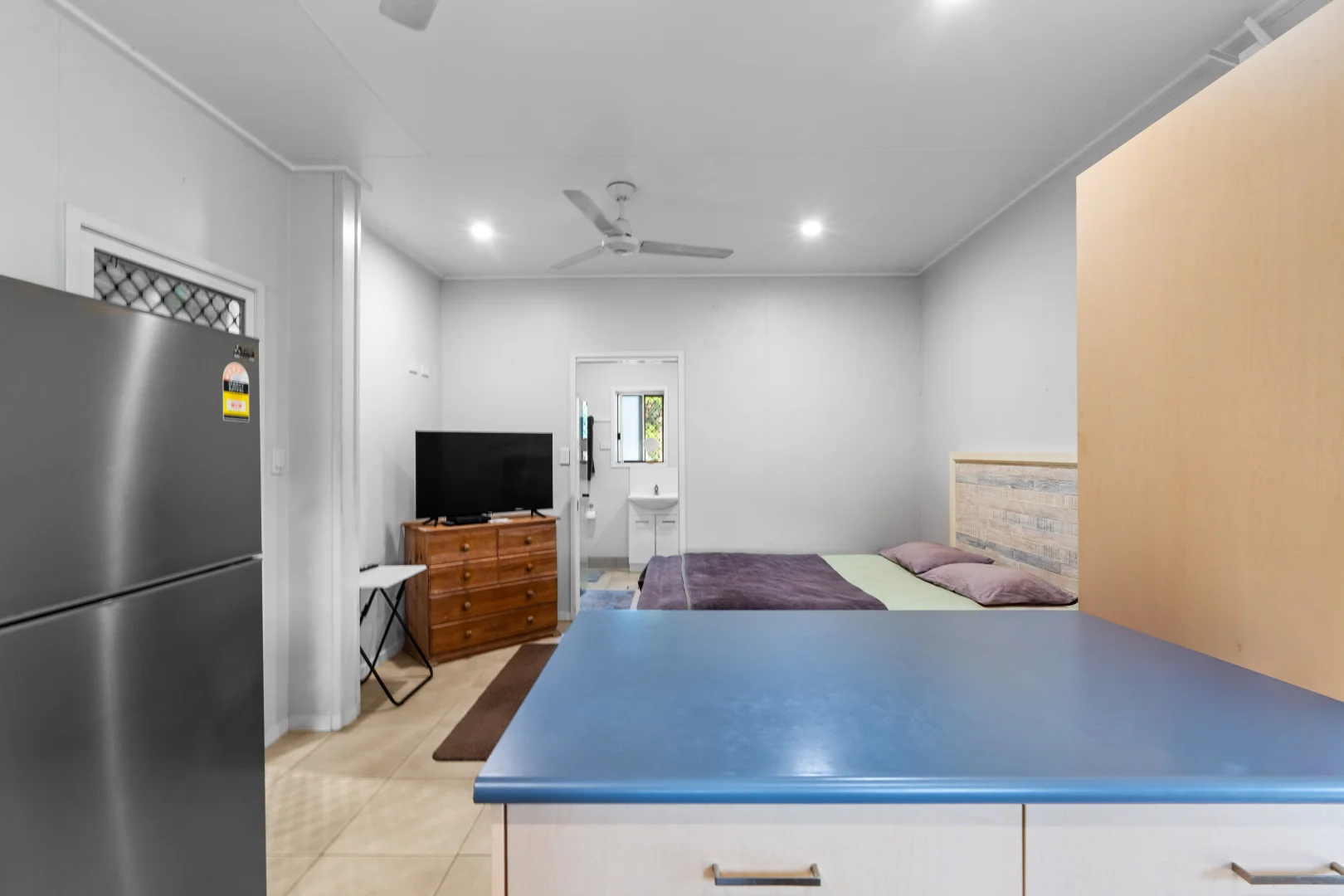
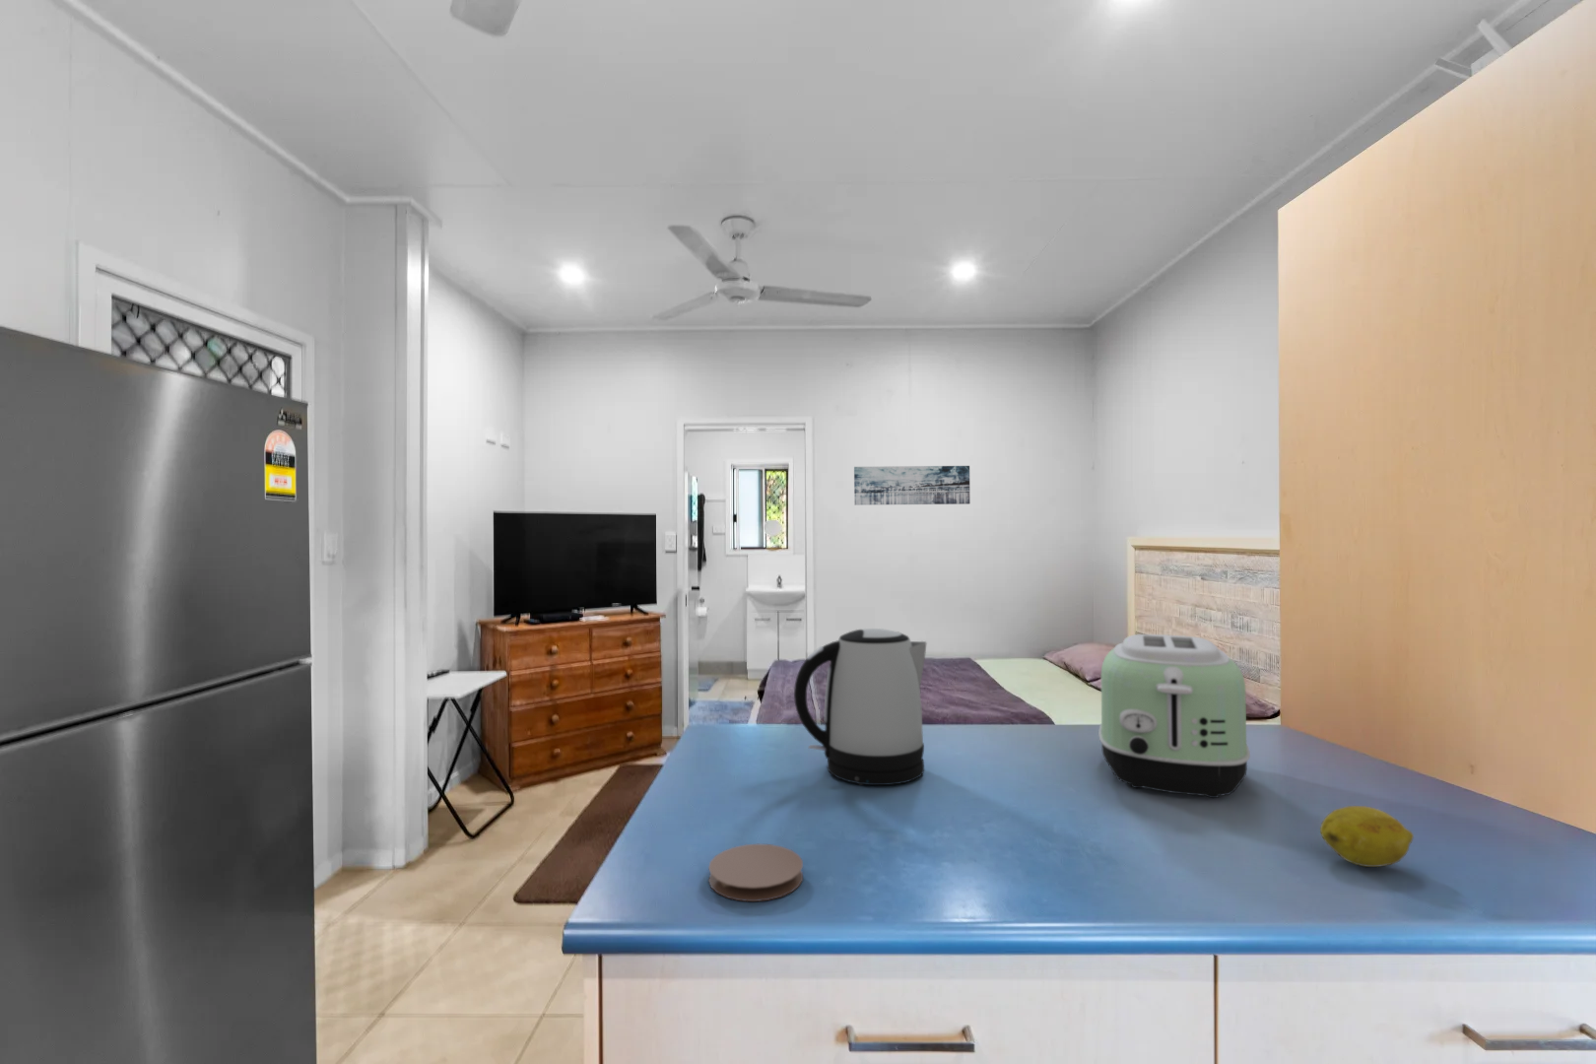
+ coaster (755, 870)
+ kettle (860, 699)
+ wall art (911, 484)
+ toaster (1170, 709)
+ fruit (1368, 836)
